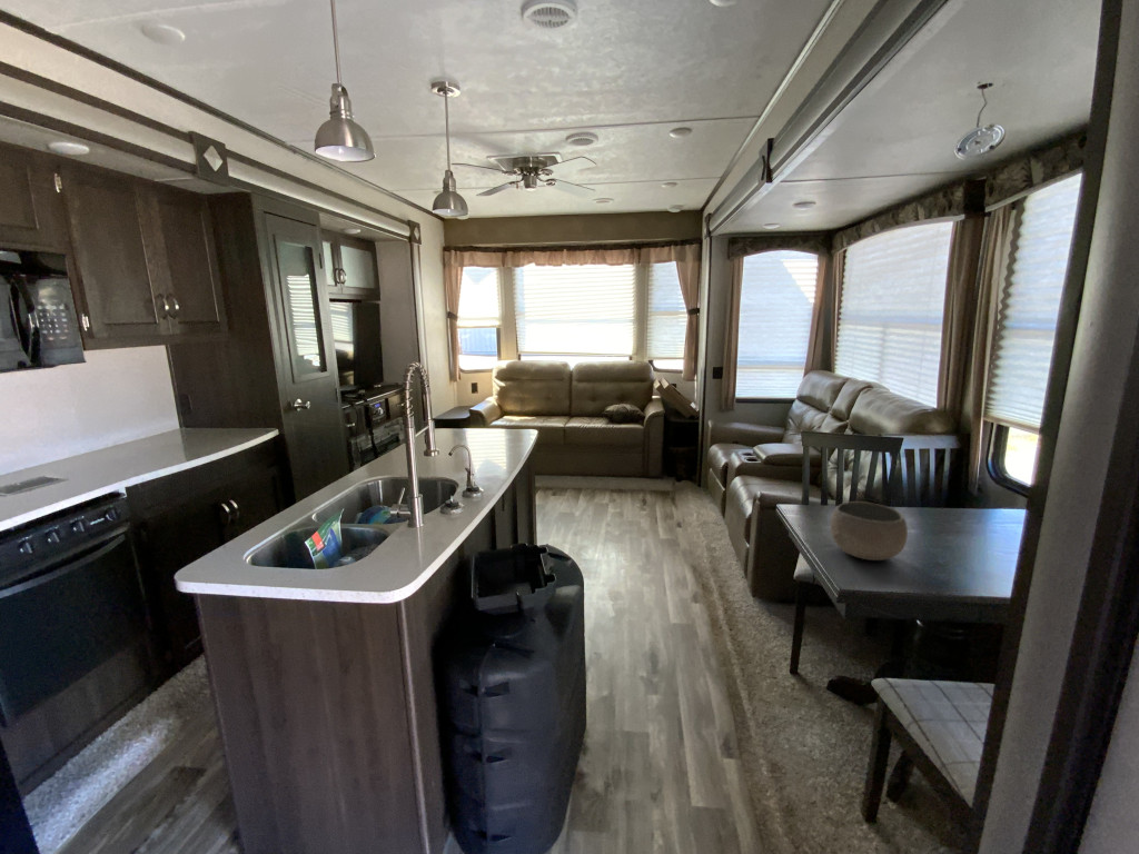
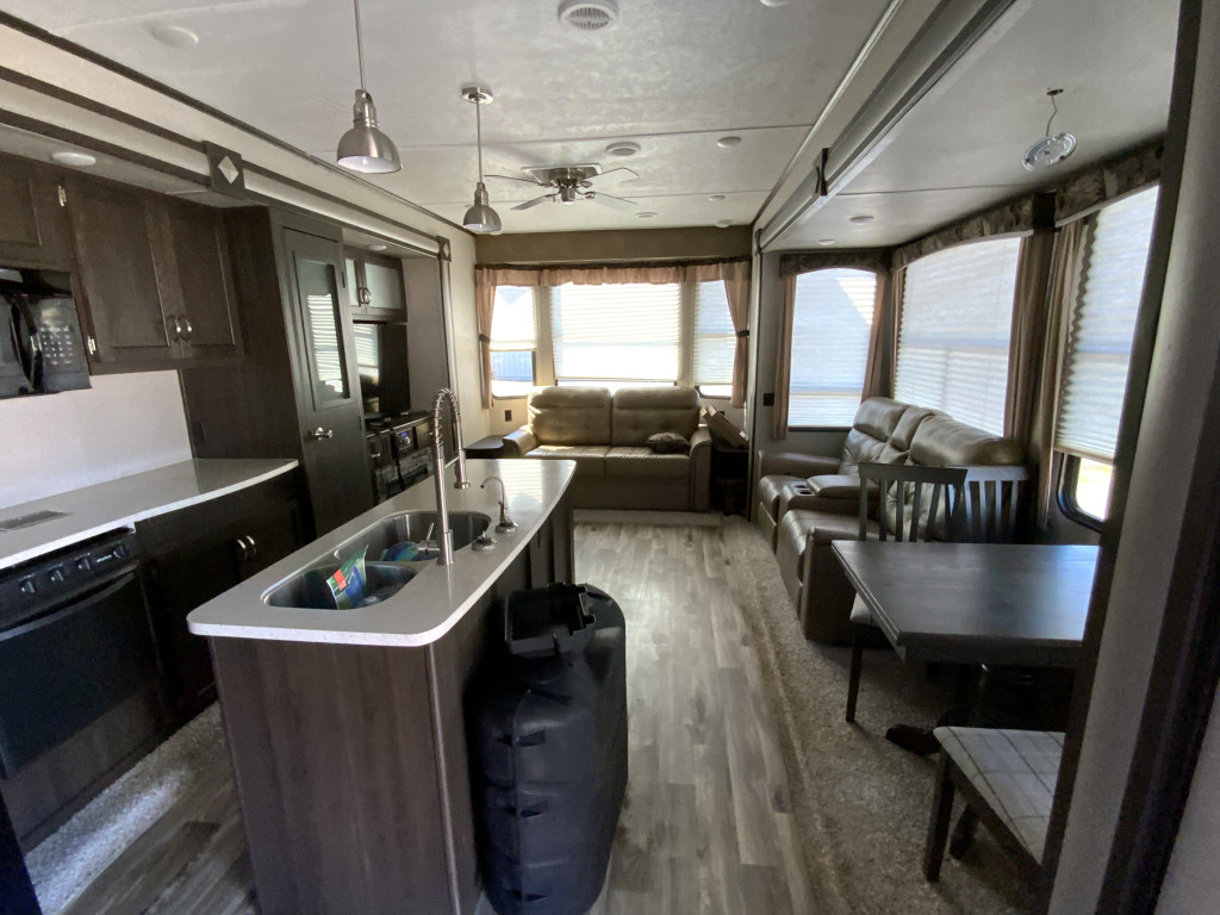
- bowl (865, 532)
